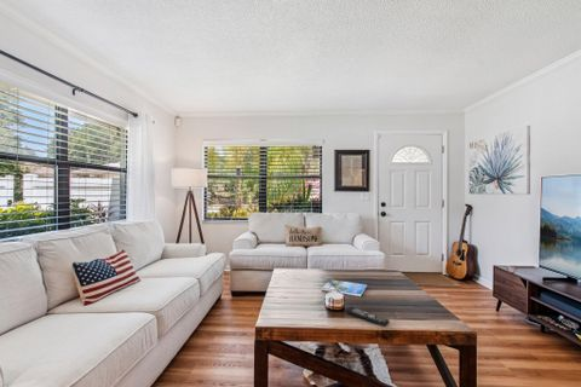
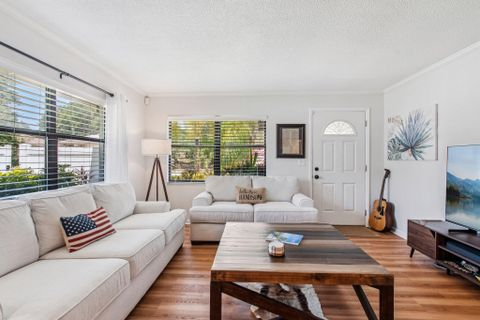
- remote control (366, 316)
